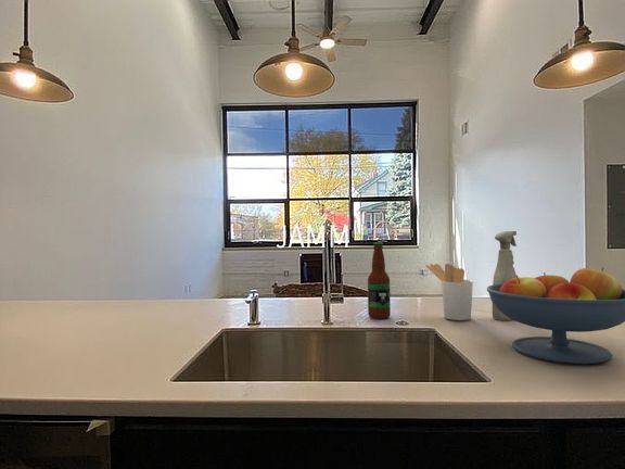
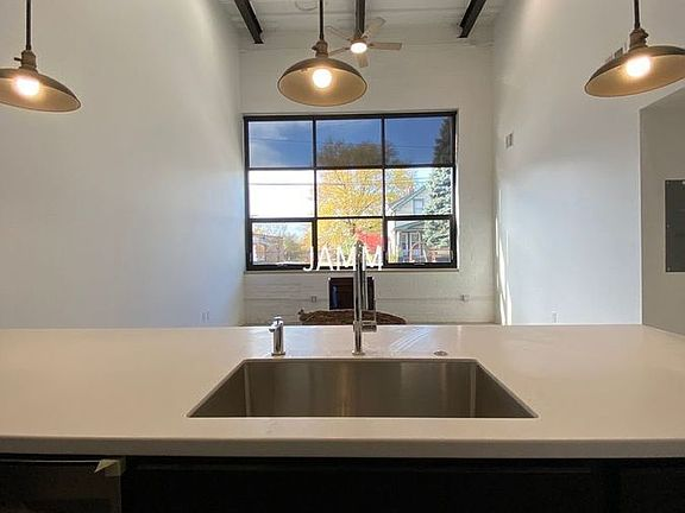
- fruit bowl (558, 309)
- utensil holder (449, 289)
- bottle (378, 279)
- spray bottle (505, 274)
